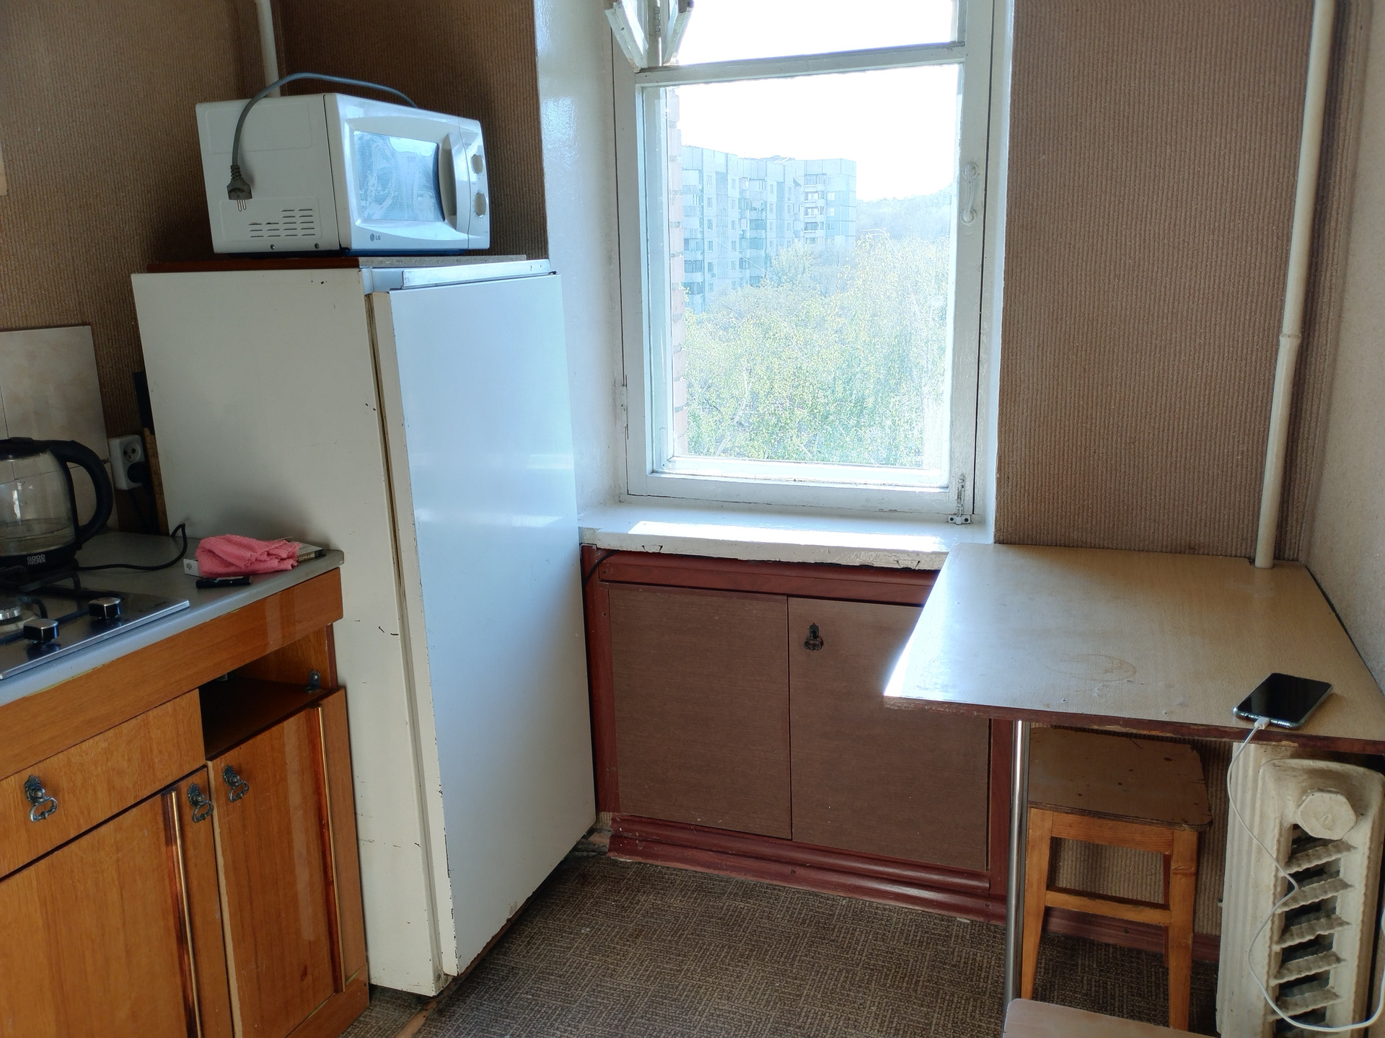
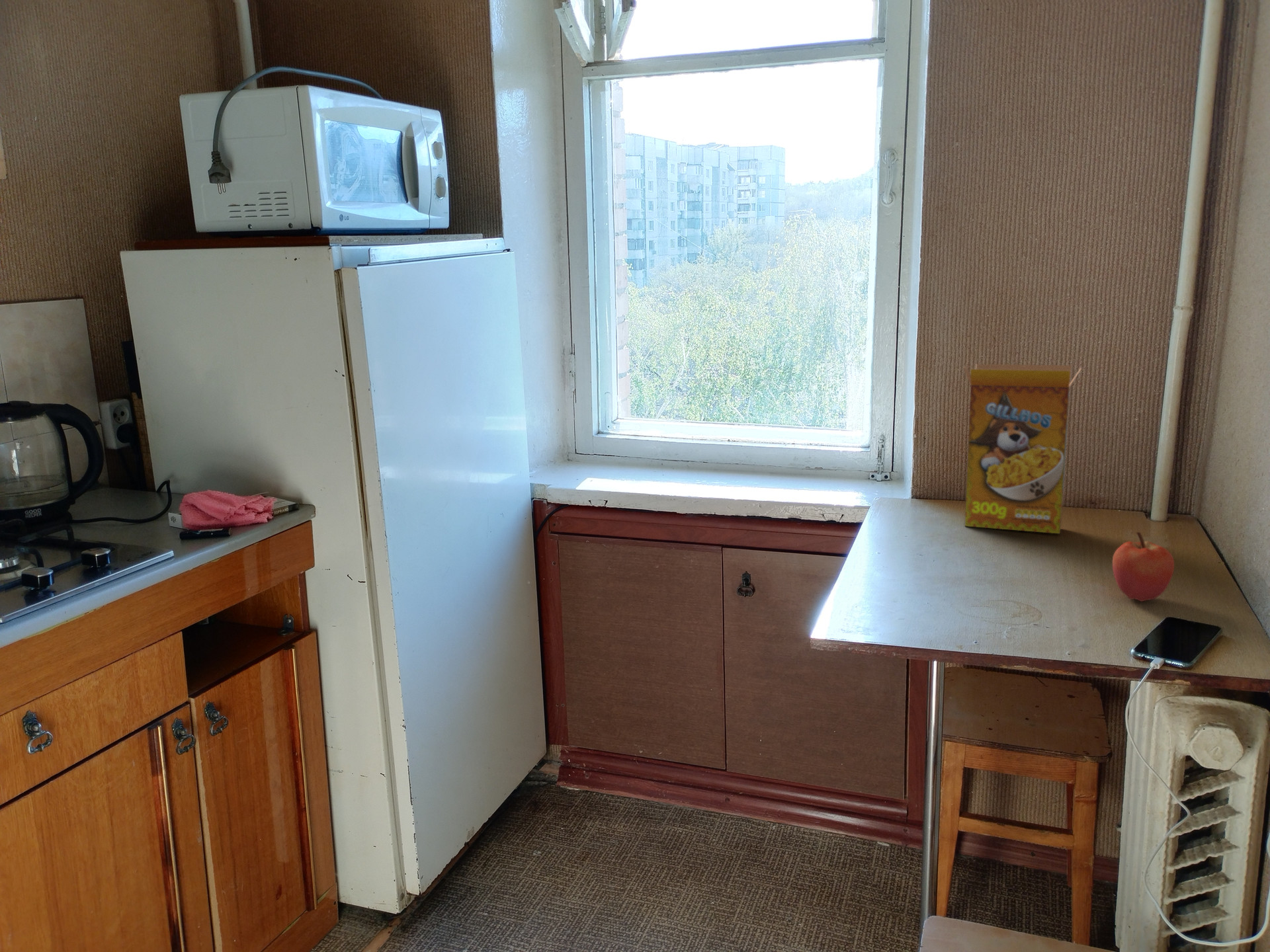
+ cereal box (1017, 448)
+ apple (1142, 566)
